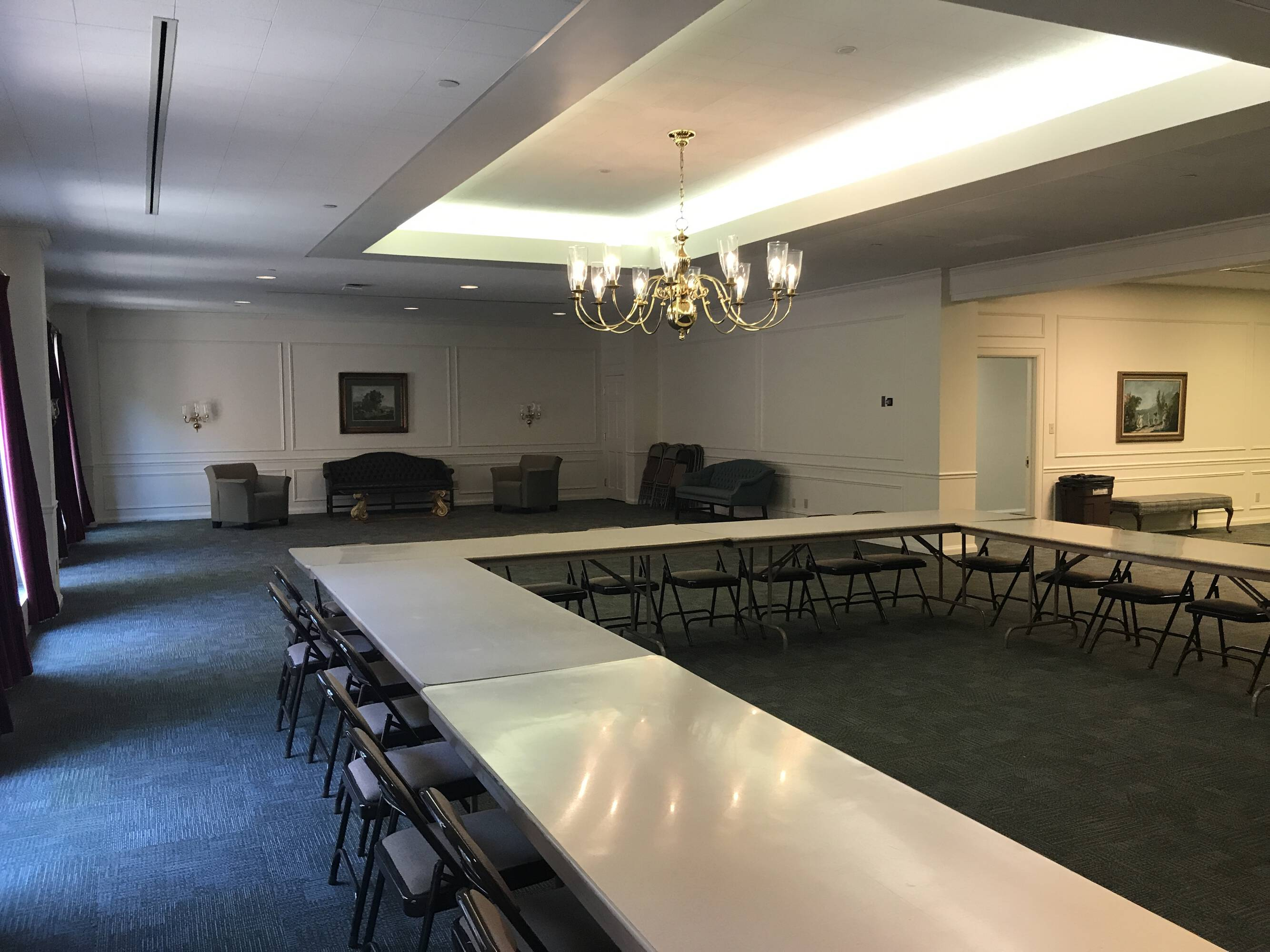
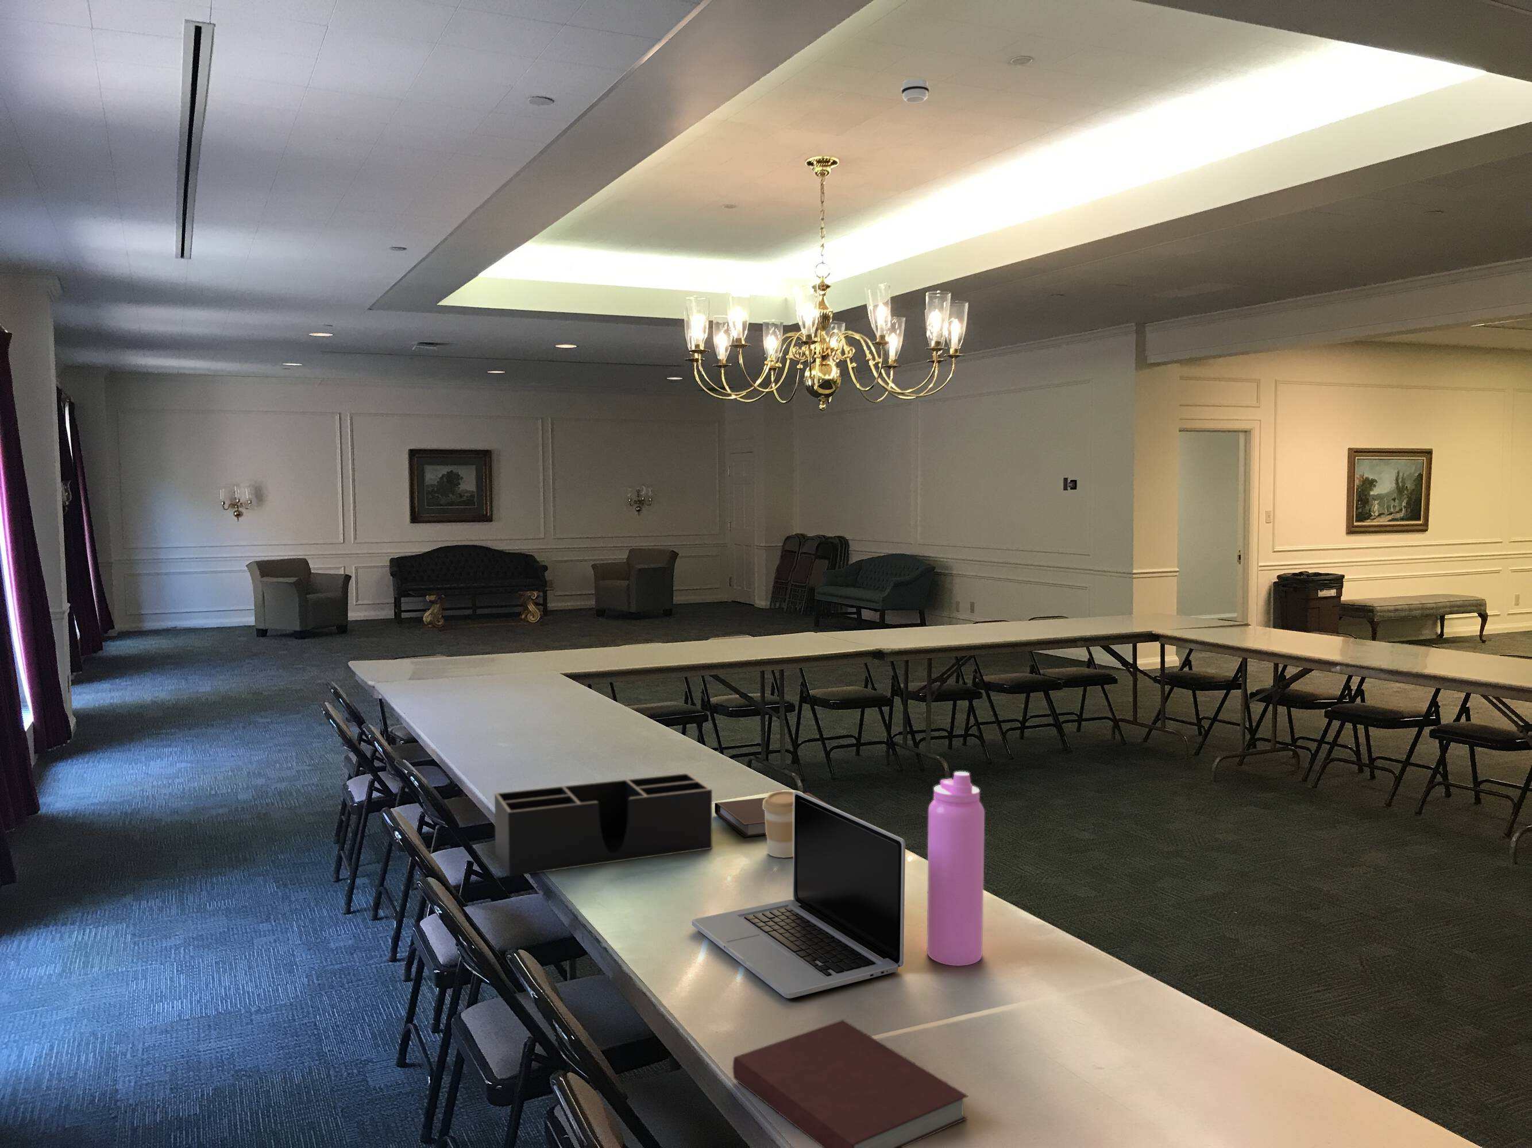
+ notebook (765, 813)
+ desk organizer (603, 821)
+ smoke detector (916, 90)
+ laptop (793, 885)
+ notebook (846, 1086)
+ water bottle (955, 863)
+ coffee cup (784, 824)
